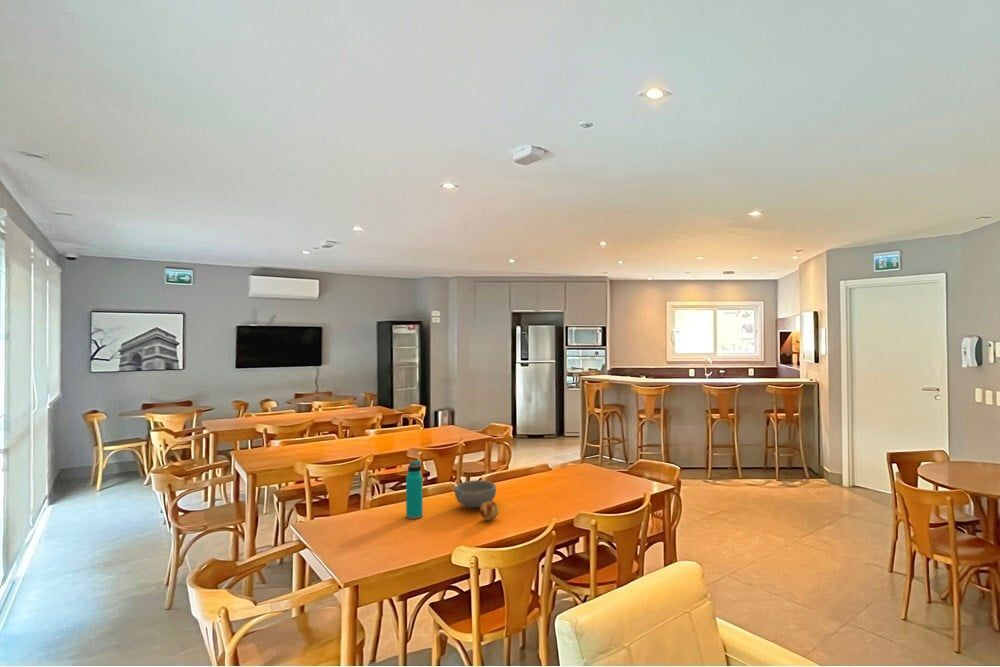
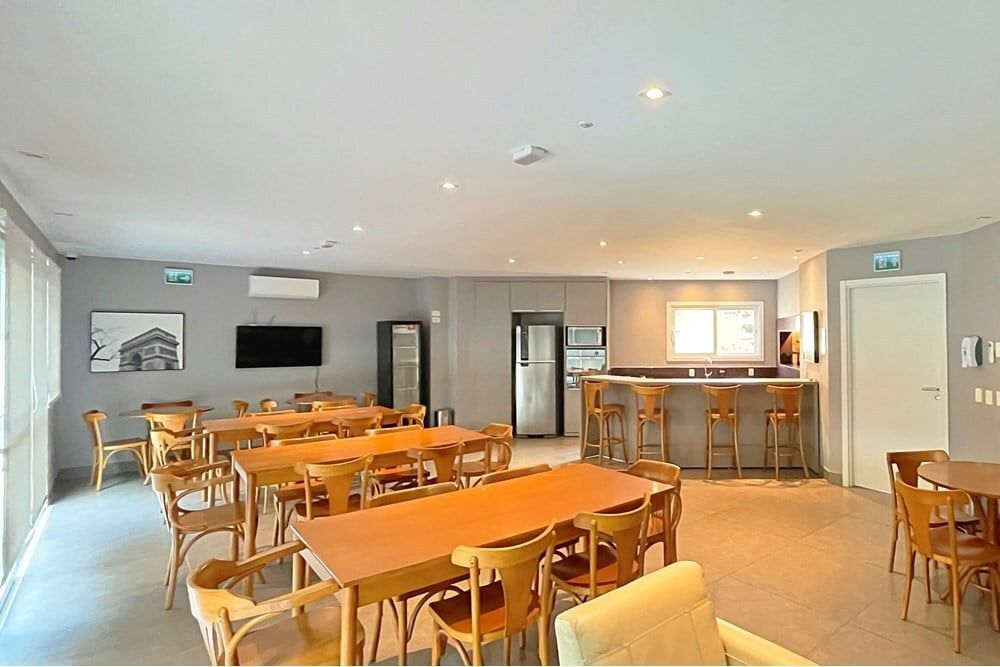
- fruit (489, 510)
- water bottle (414, 488)
- bowl (475, 495)
